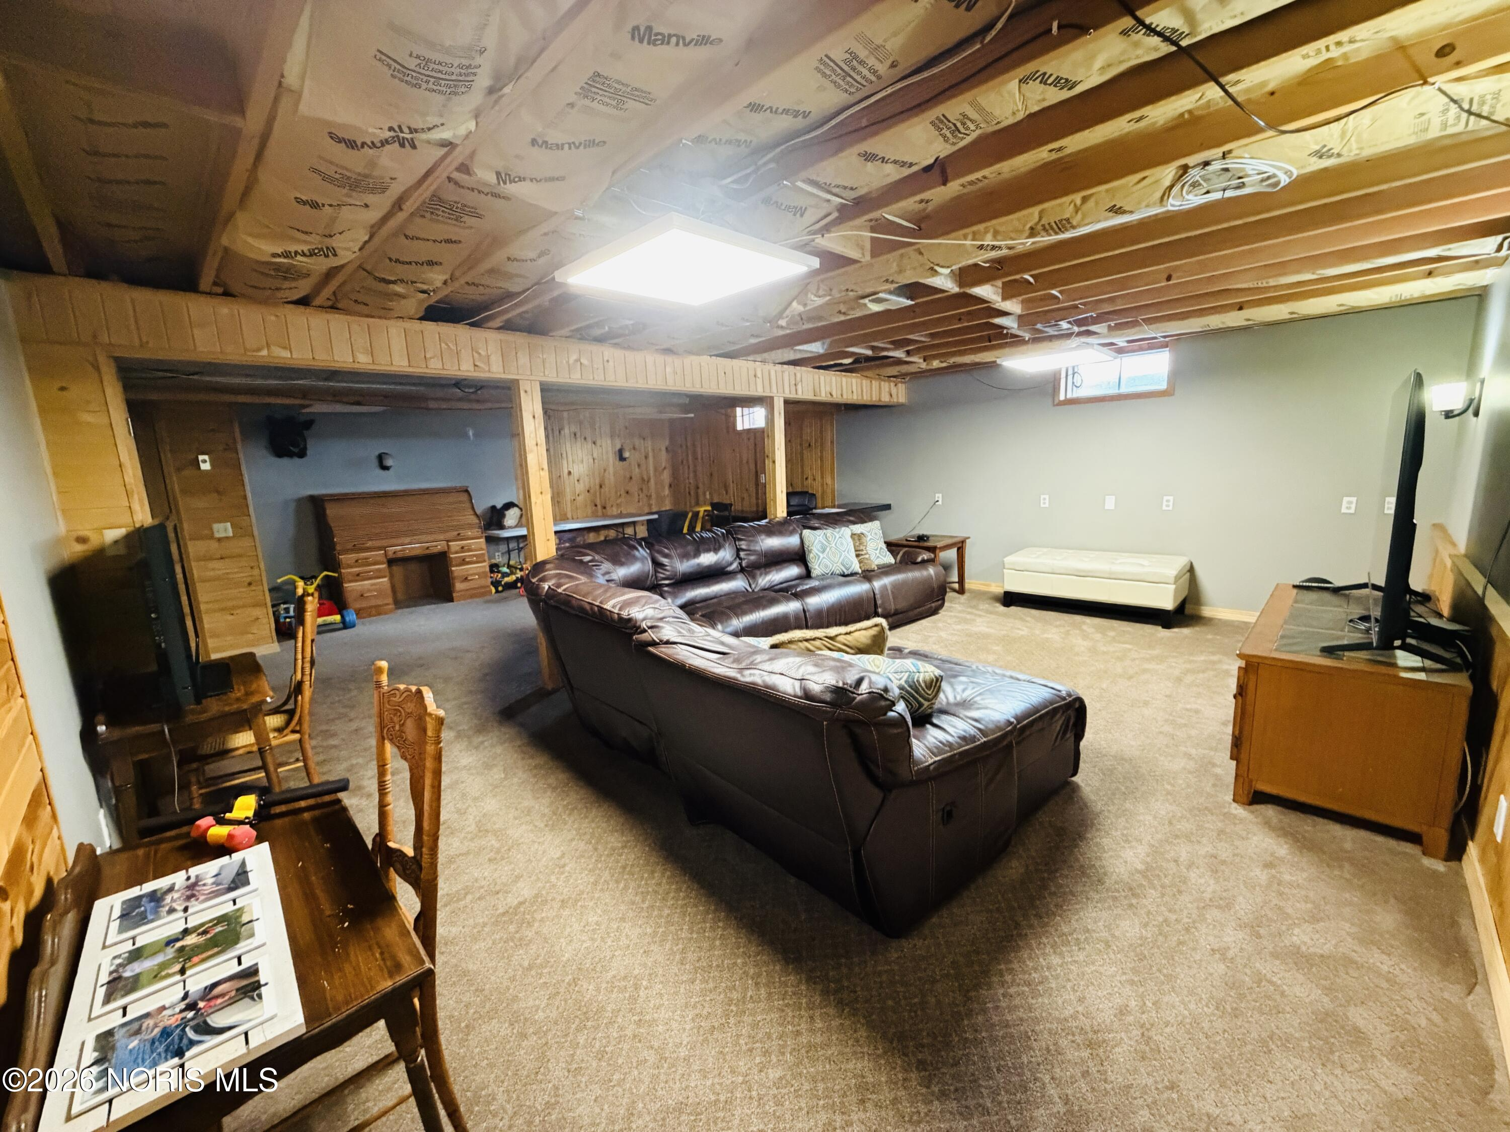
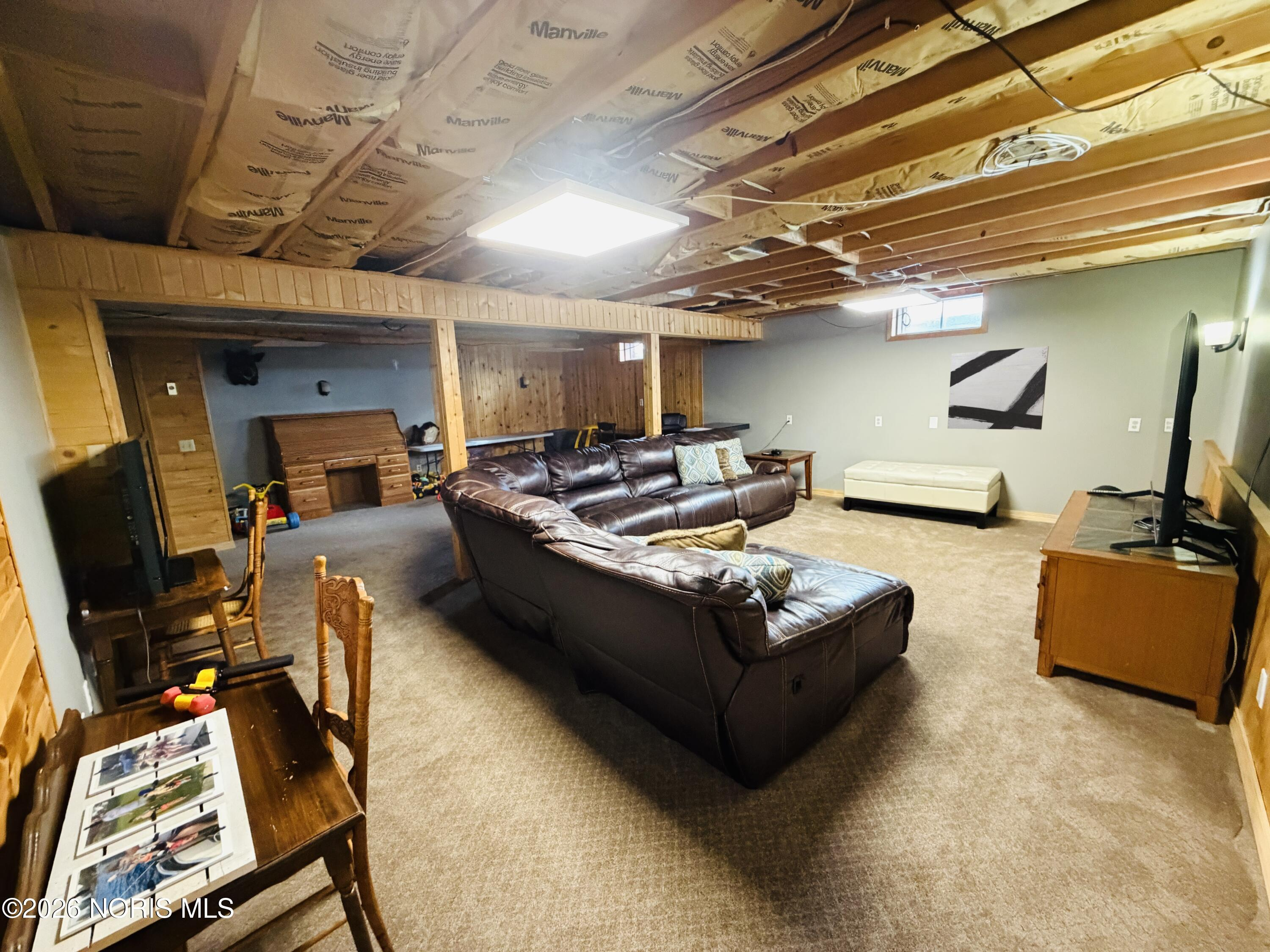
+ wall art (994, 390)
